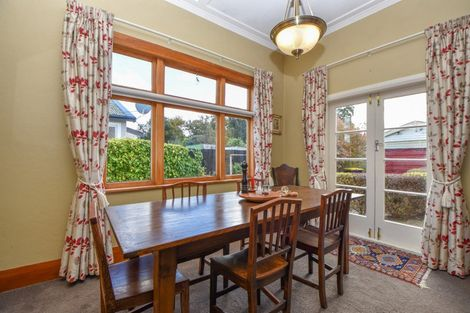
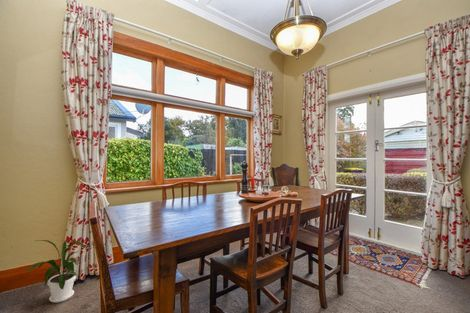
+ house plant (59, 268)
